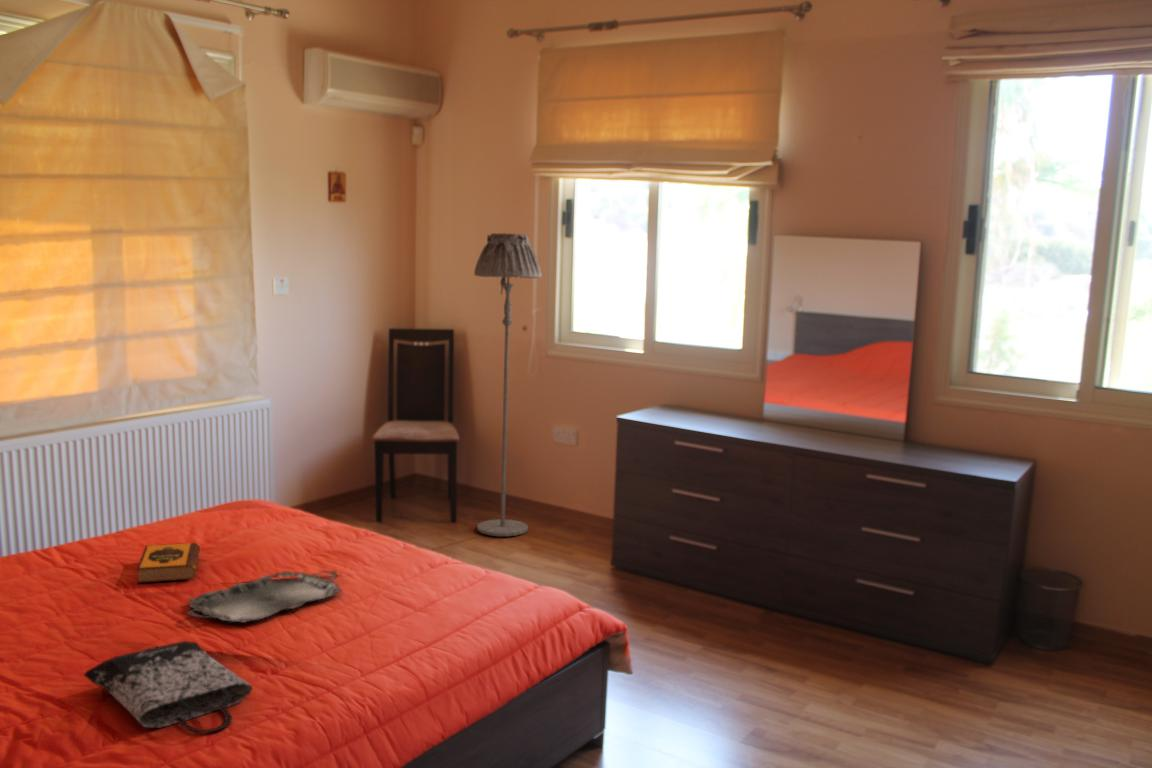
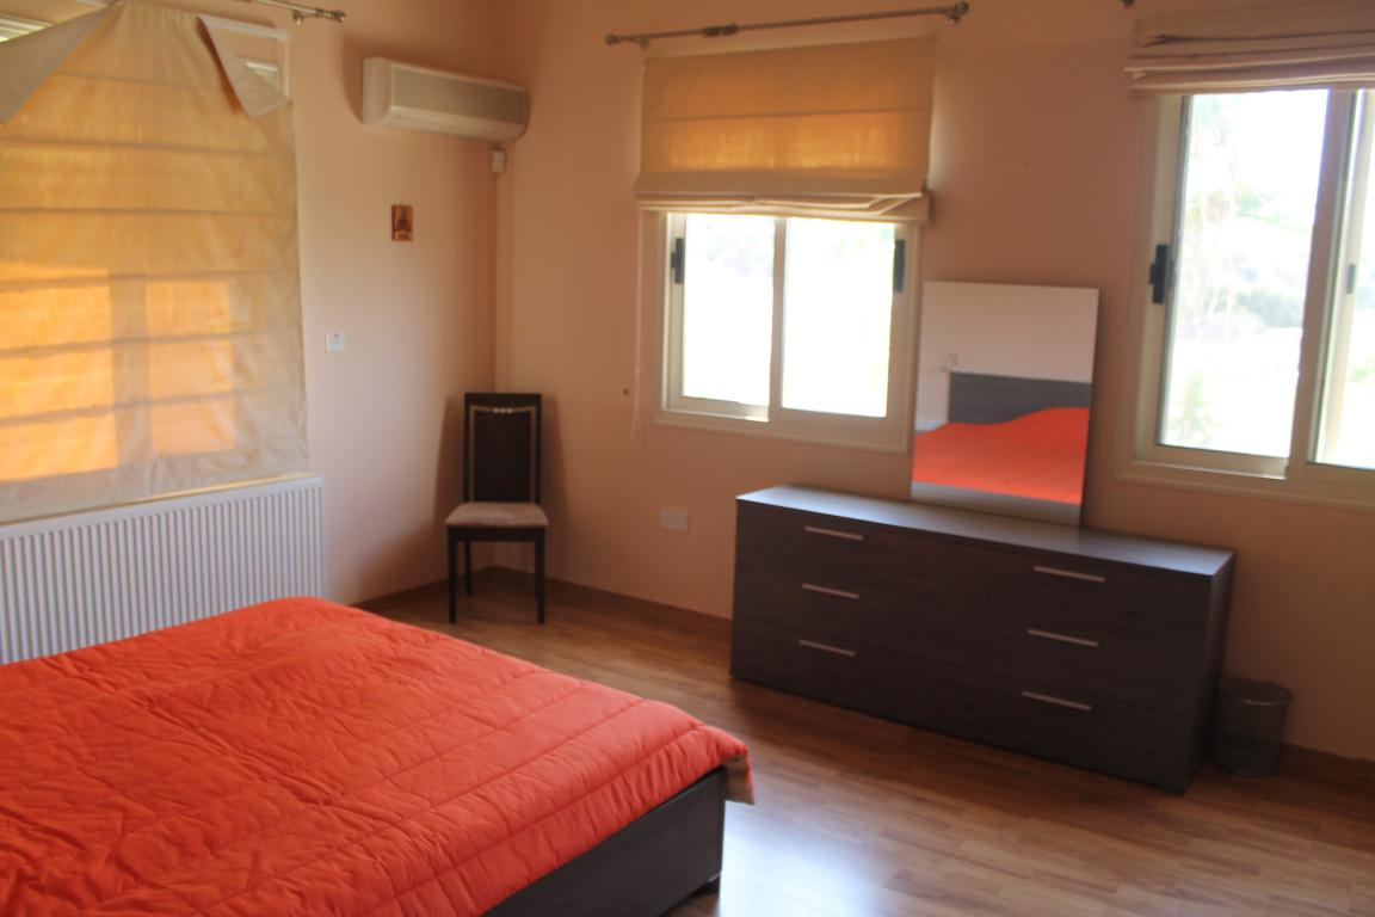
- serving tray (266, 595)
- tote bag (178, 685)
- hardback book (170, 562)
- floor lamp (505, 384)
